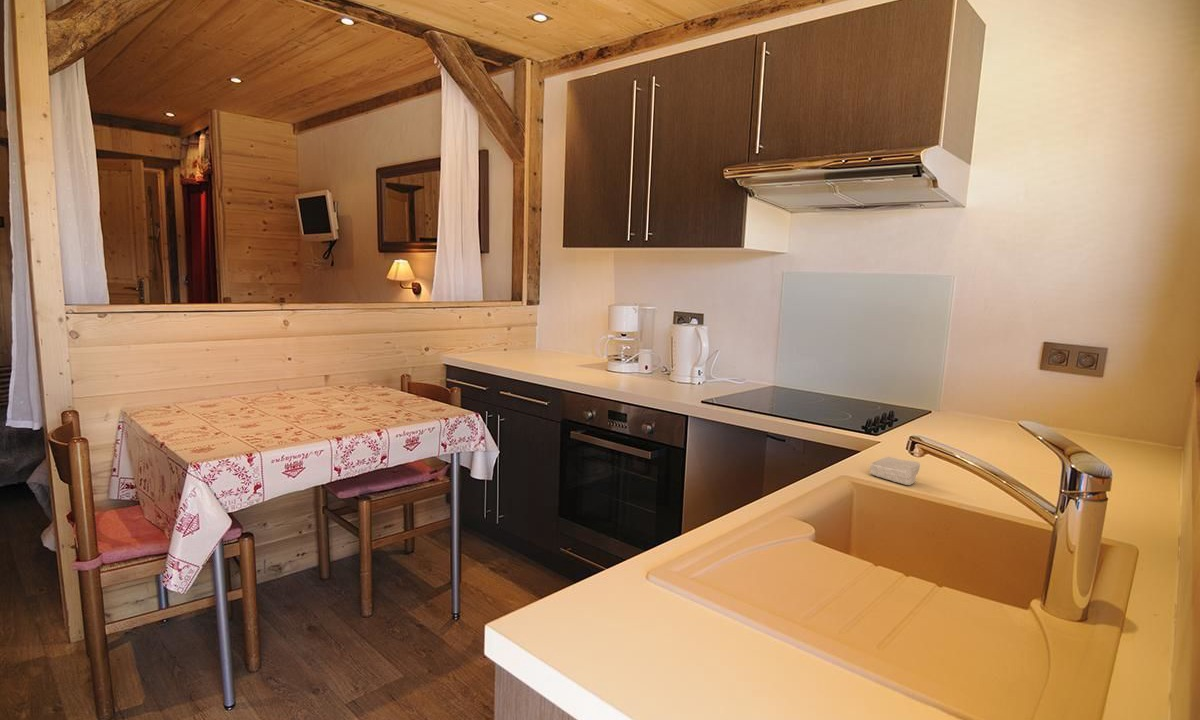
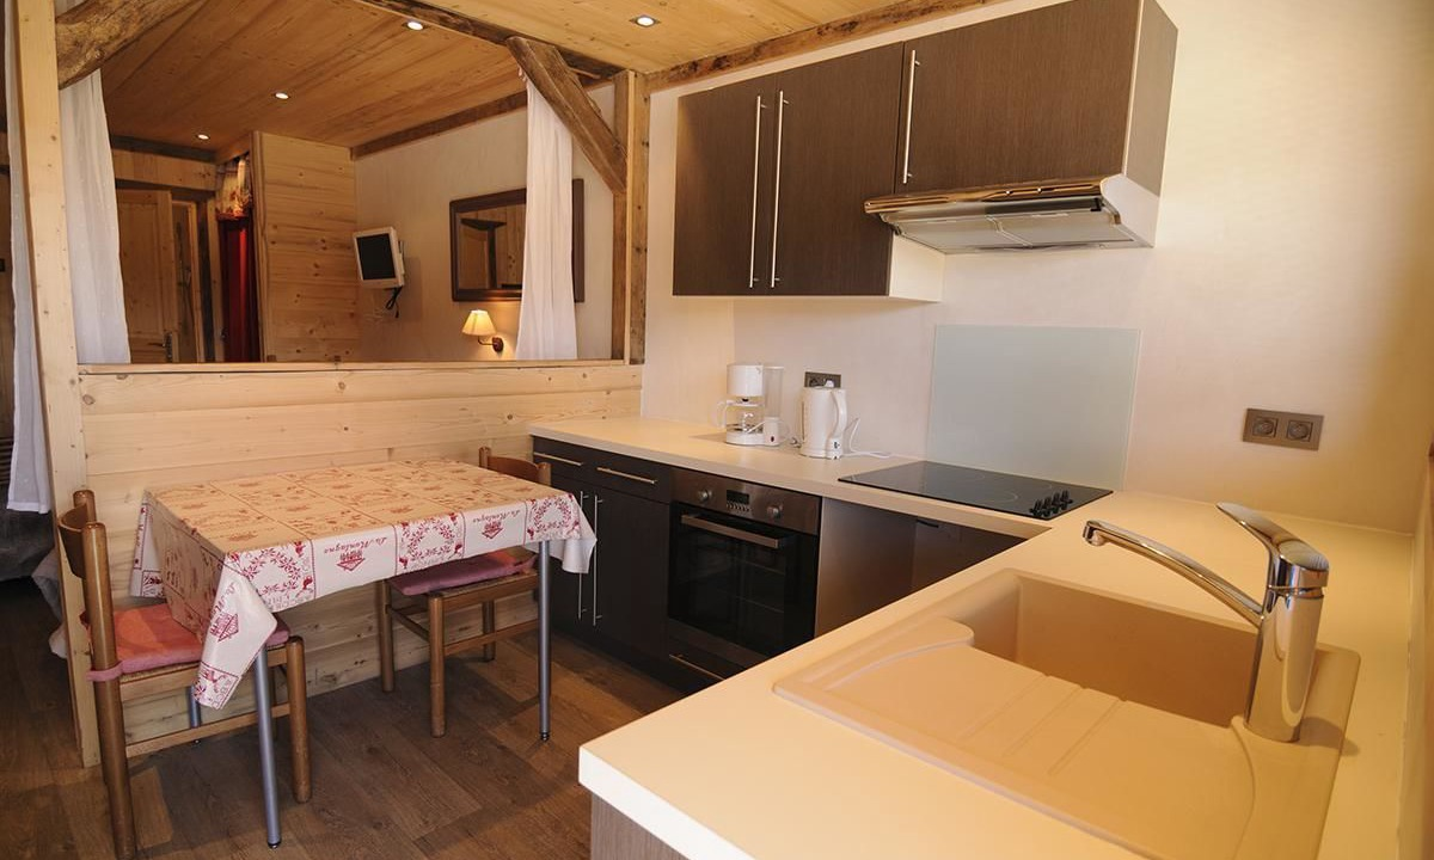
- soap bar (894, 468)
